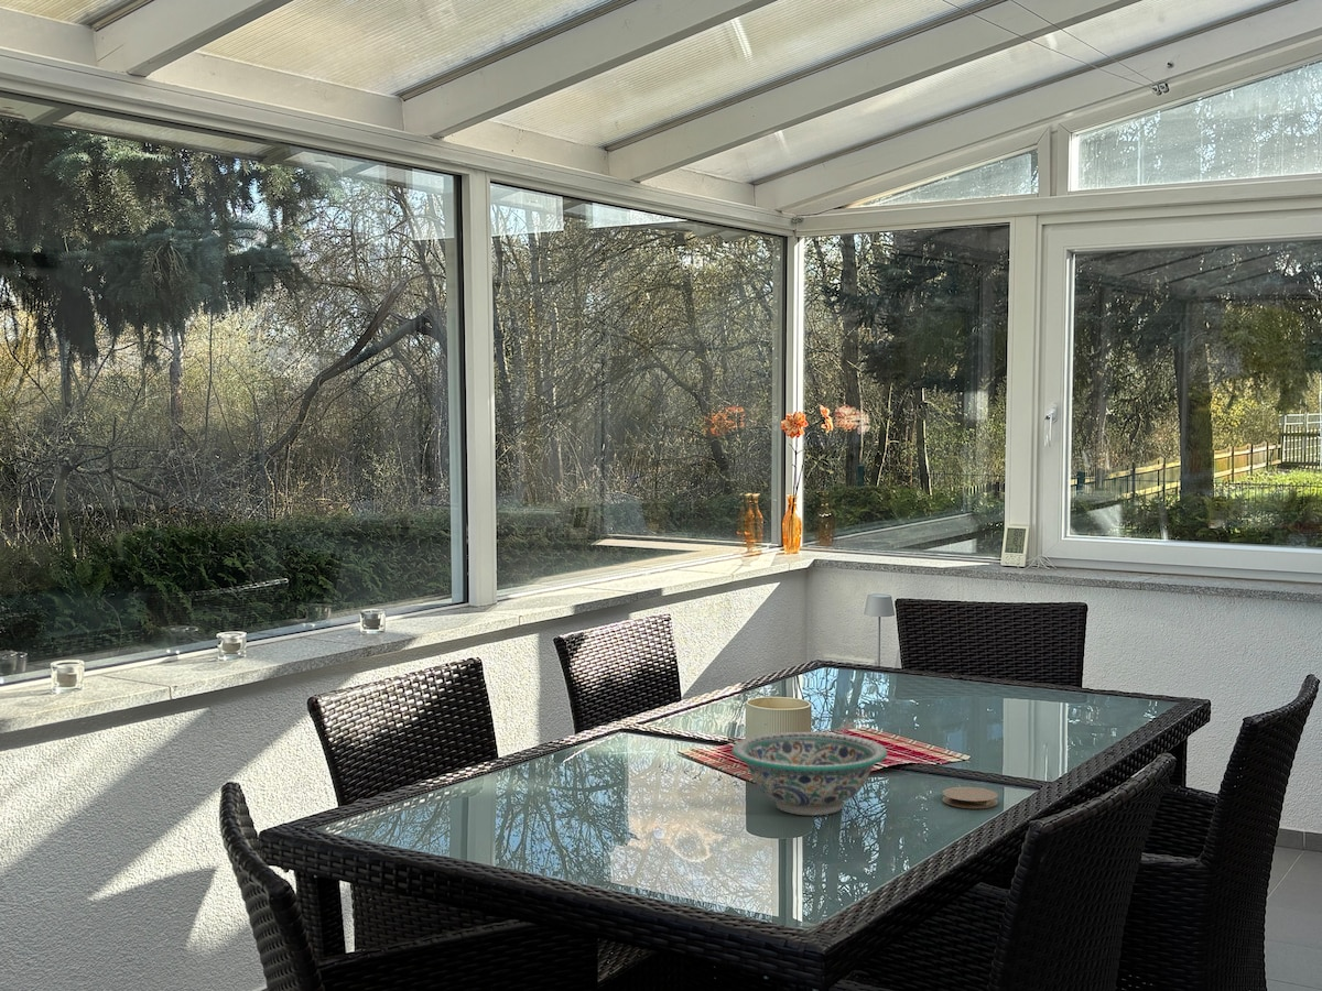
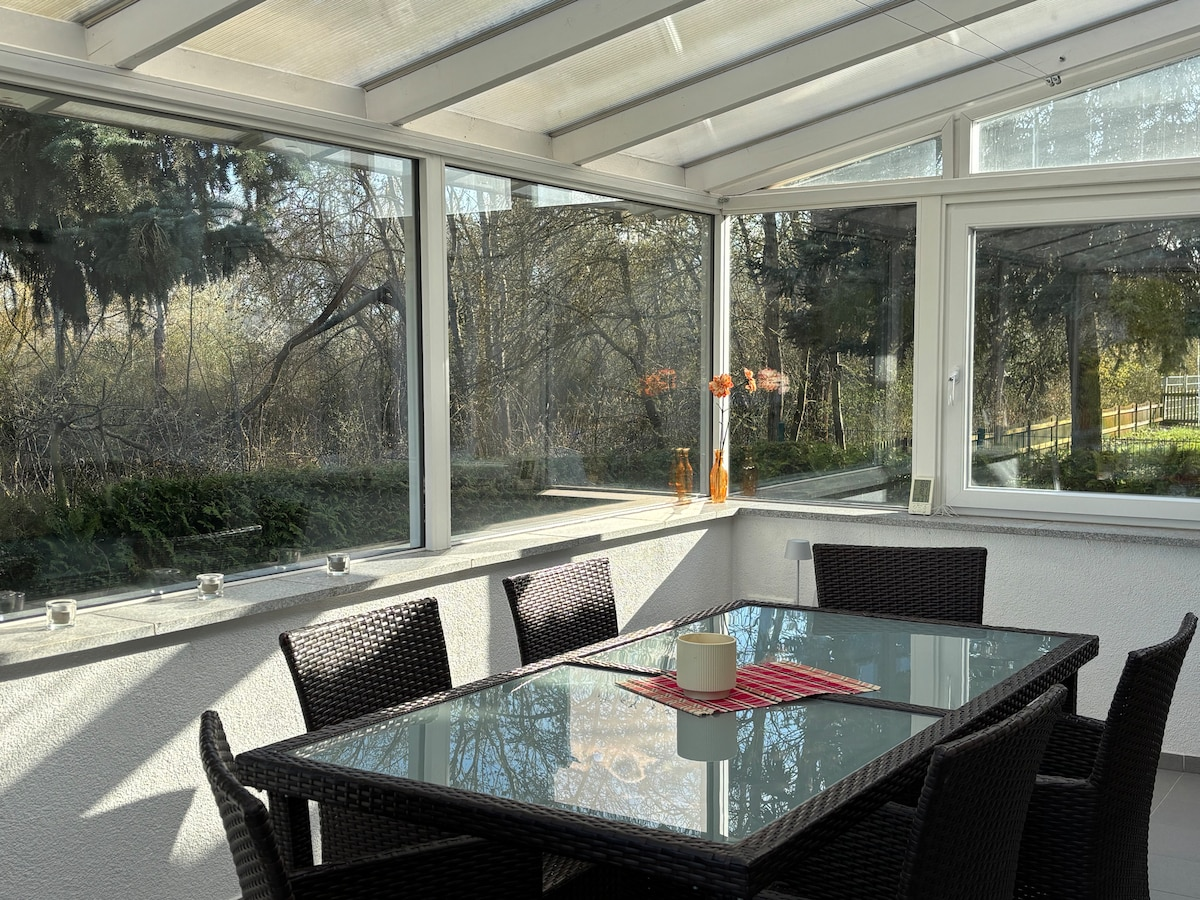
- decorative bowl (809, 777)
- coaster (969, 797)
